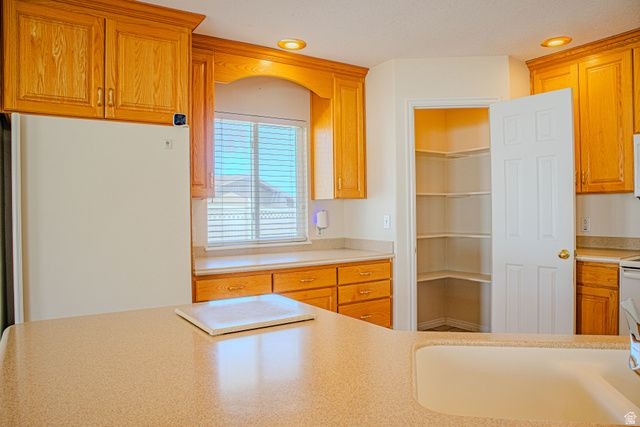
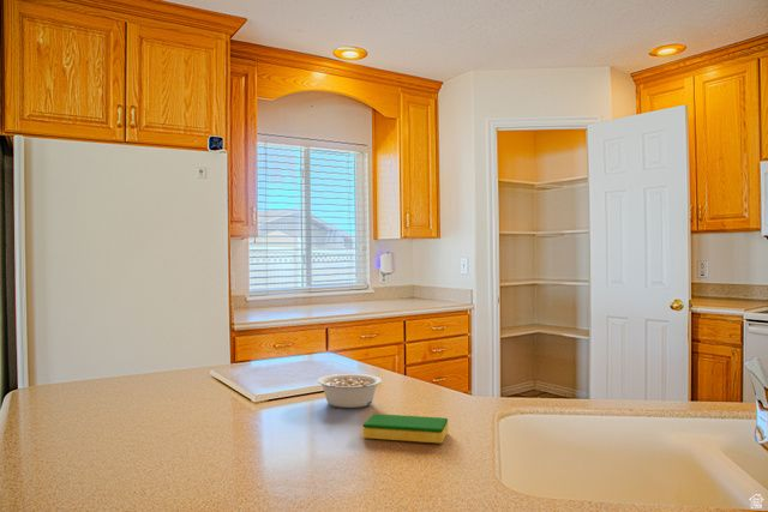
+ dish sponge (406, 427)
+ legume (352, 388)
